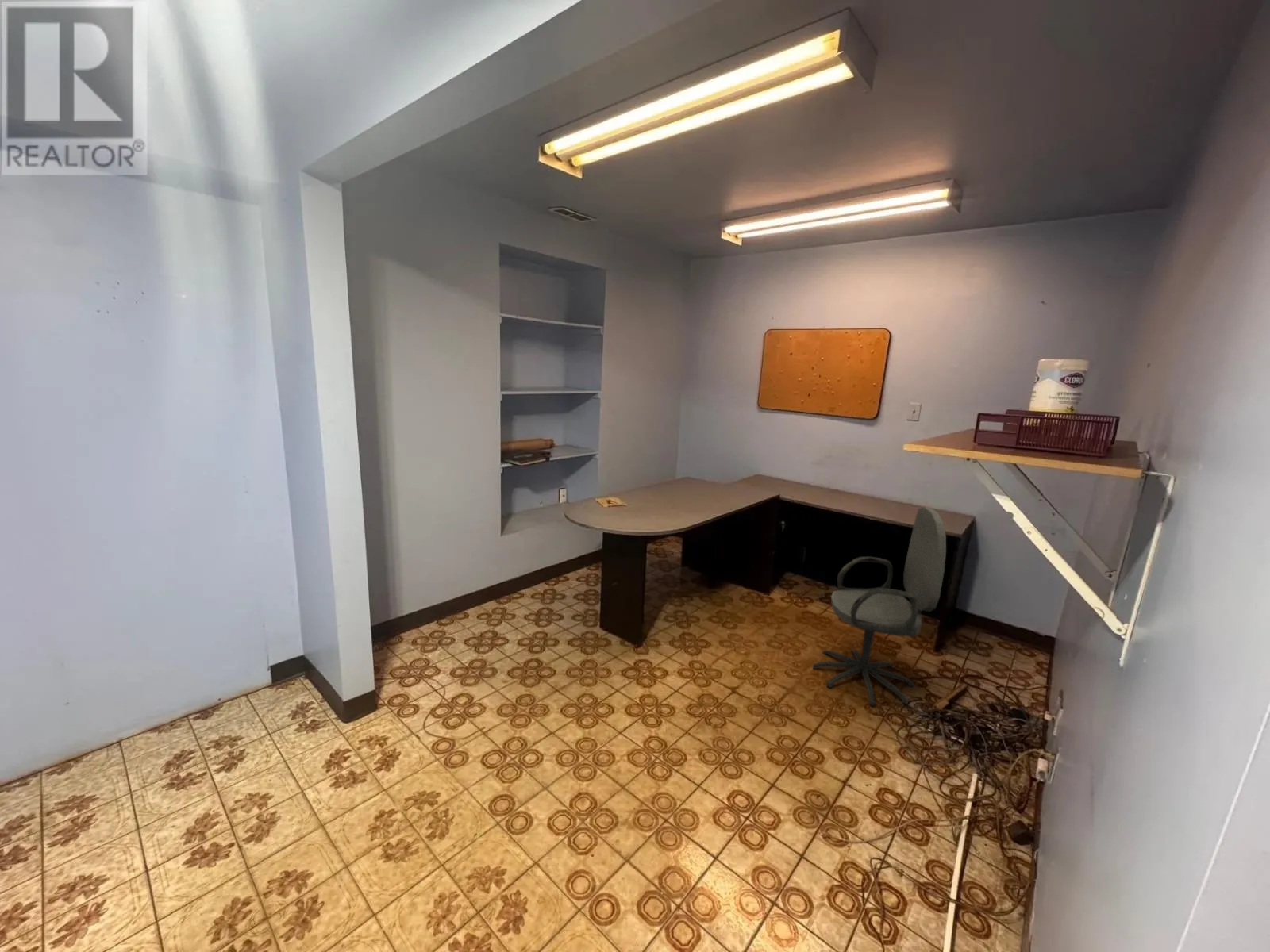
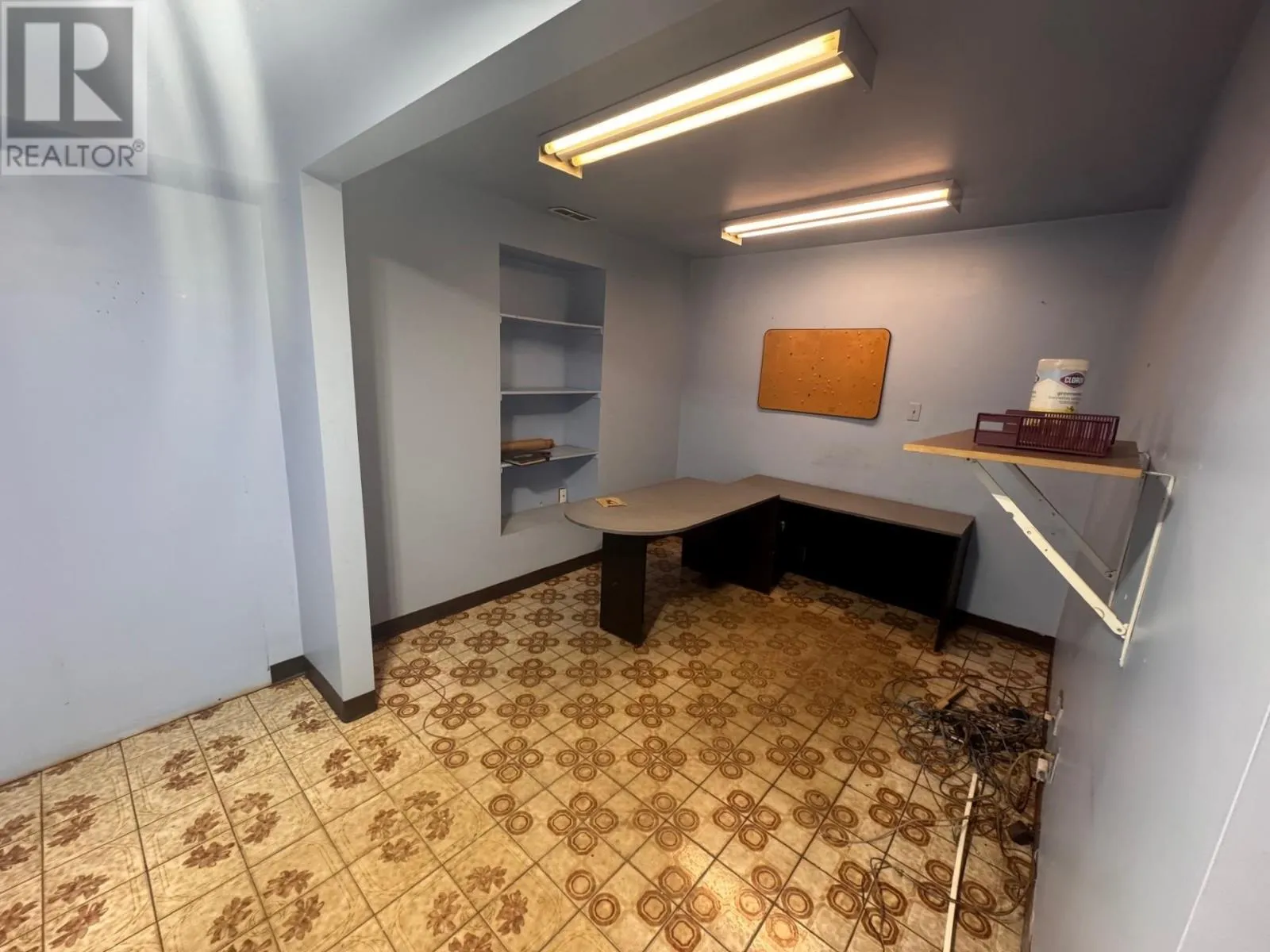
- office chair (881, 594)
